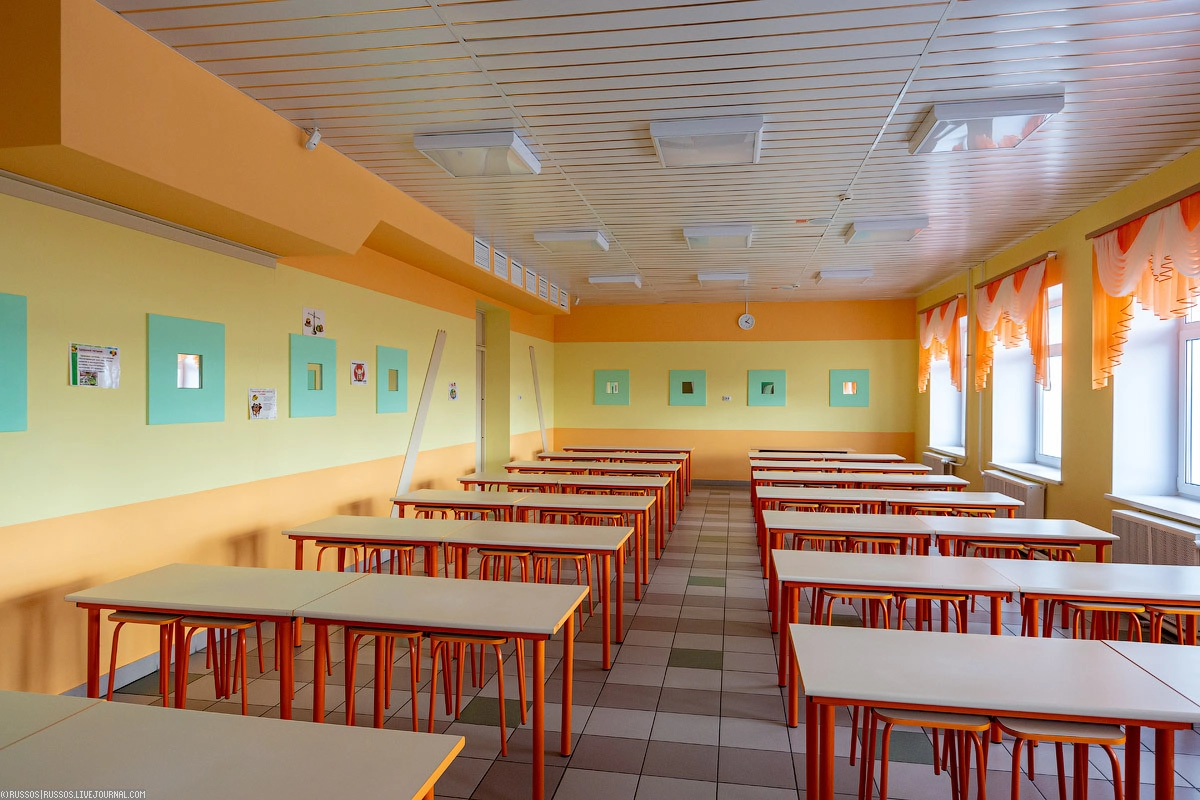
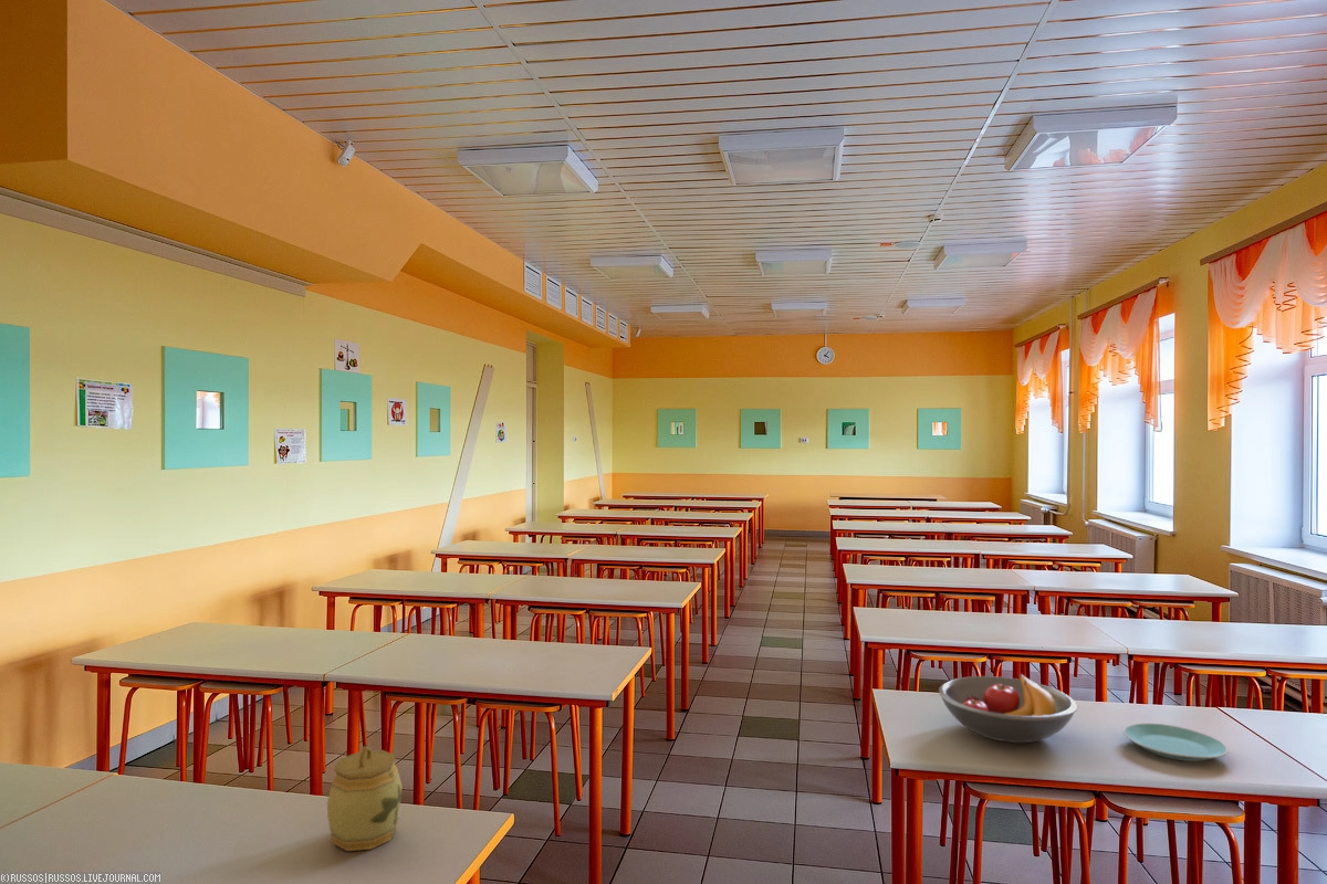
+ fruit bowl (1005, 708)
+ plate (1173, 744)
+ jar (365, 790)
